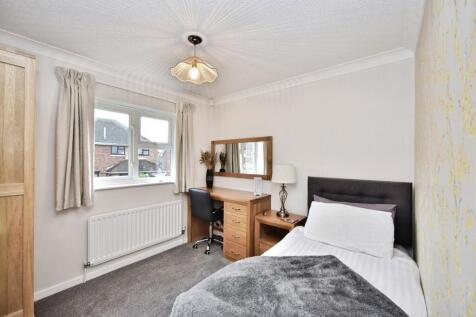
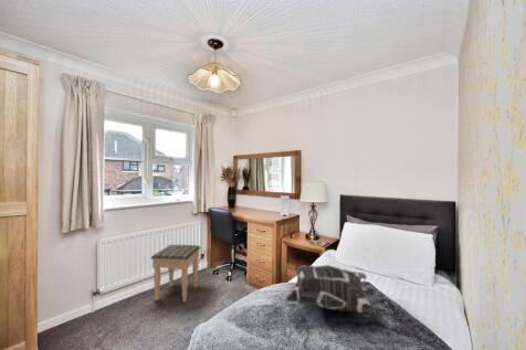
+ decorative pillow (329, 285)
+ footstool (177, 267)
